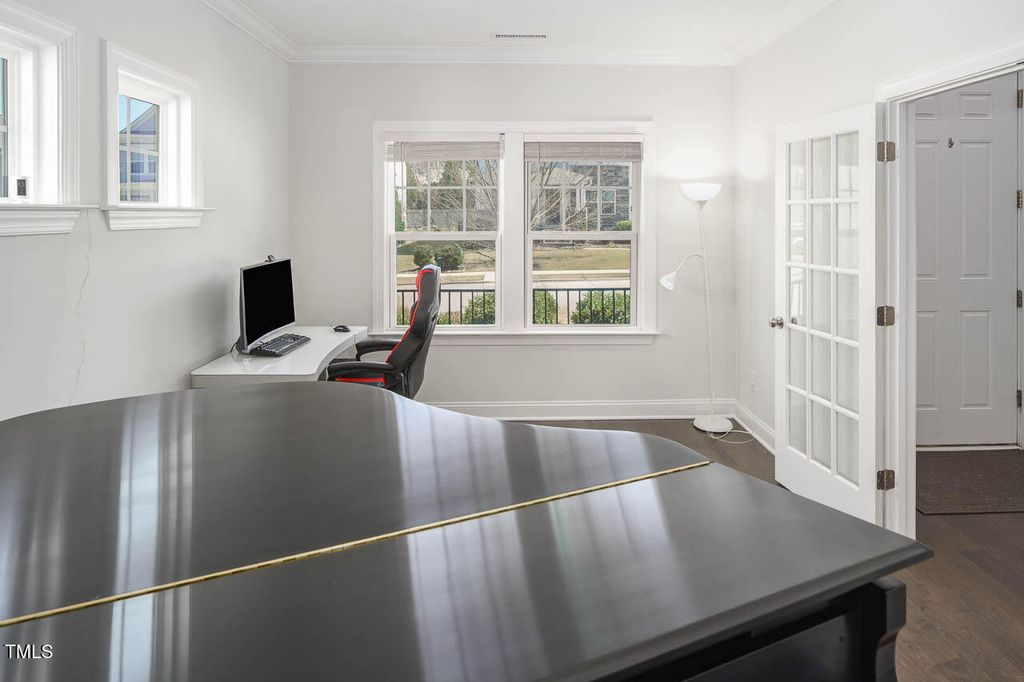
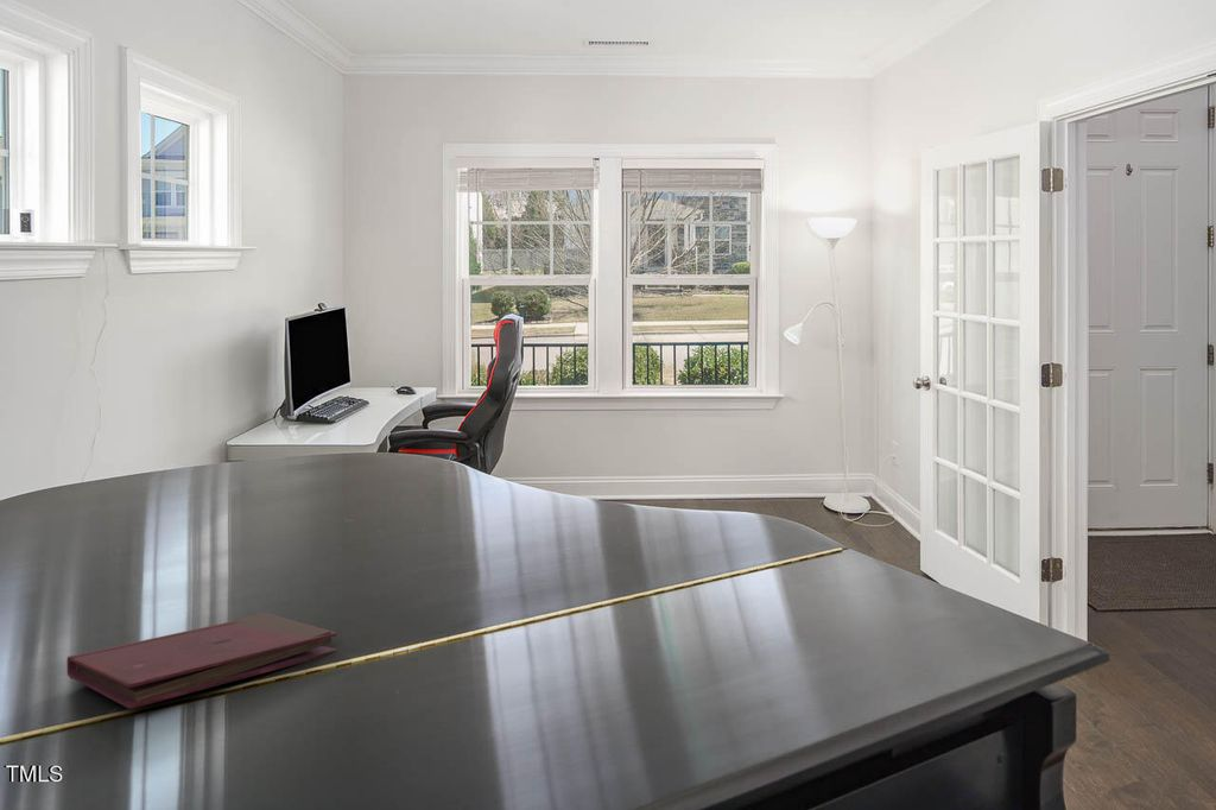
+ book (208, 653)
